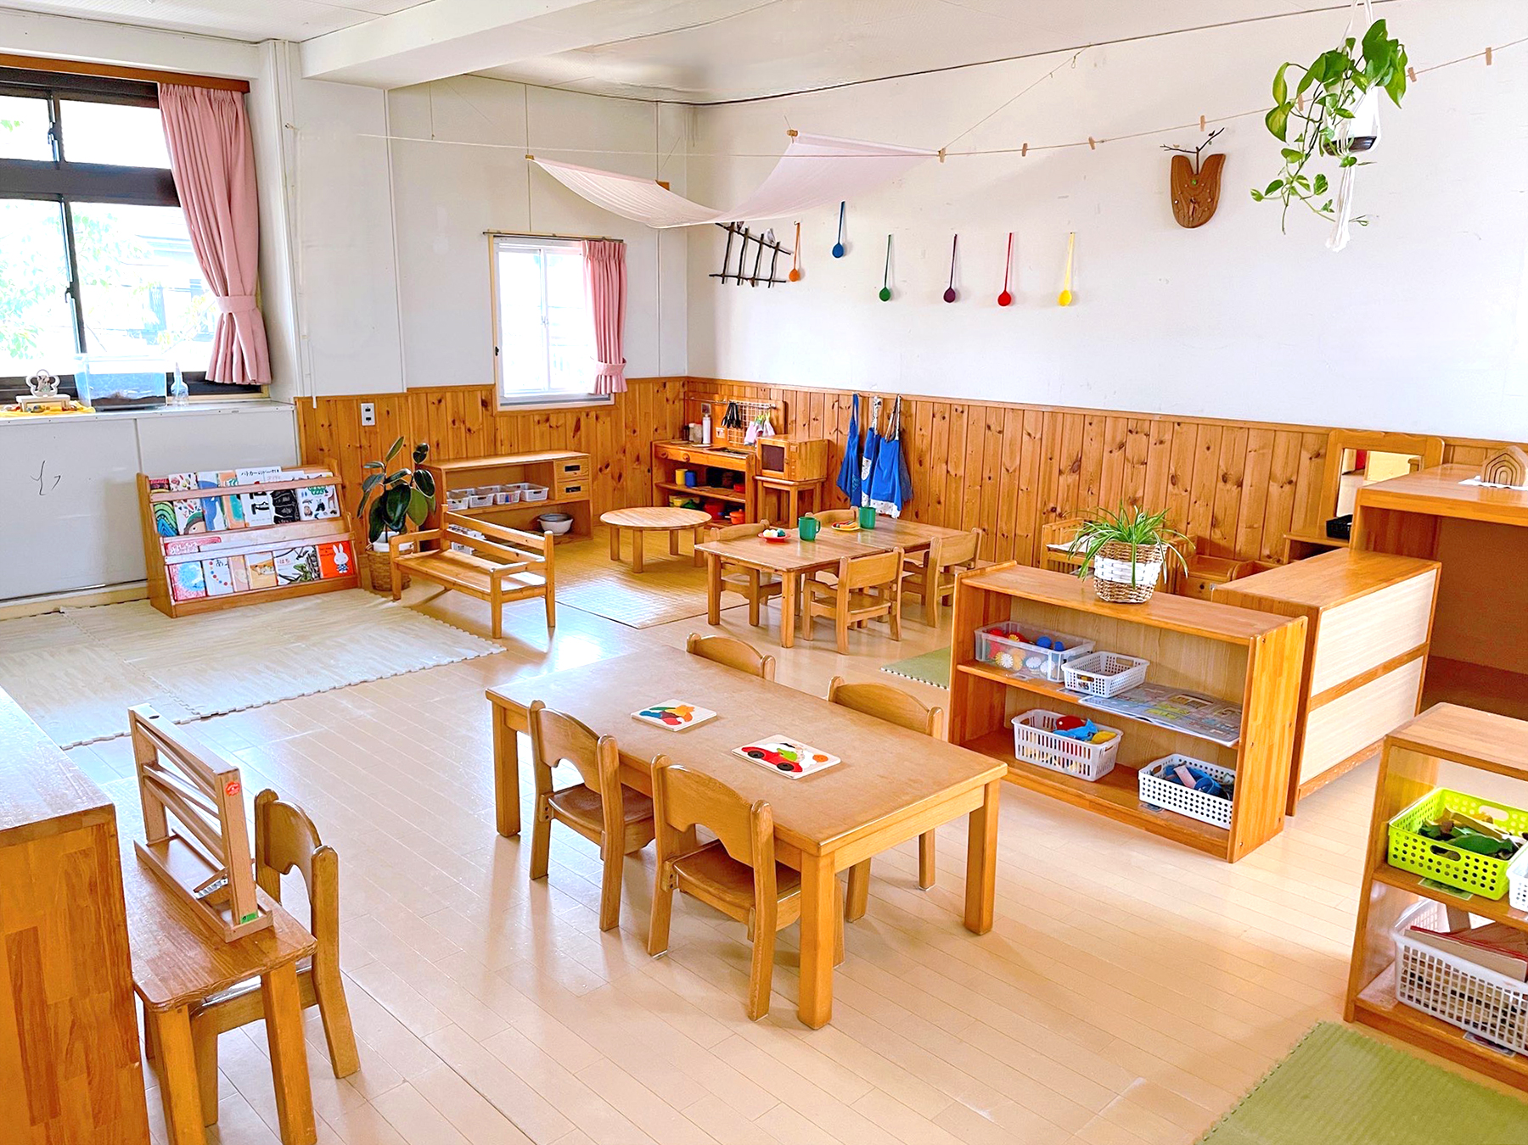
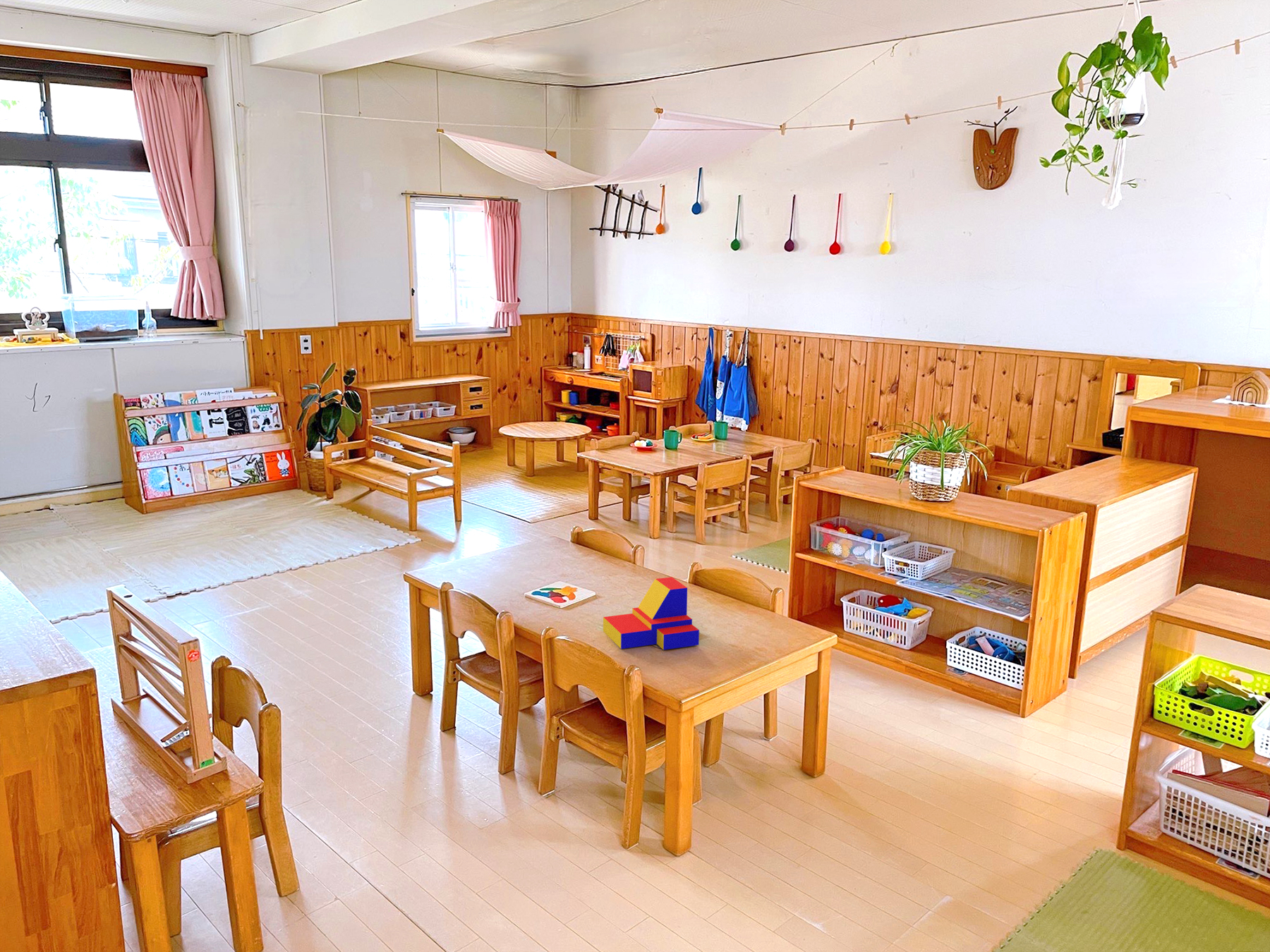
+ toy blocks (650, 614)
